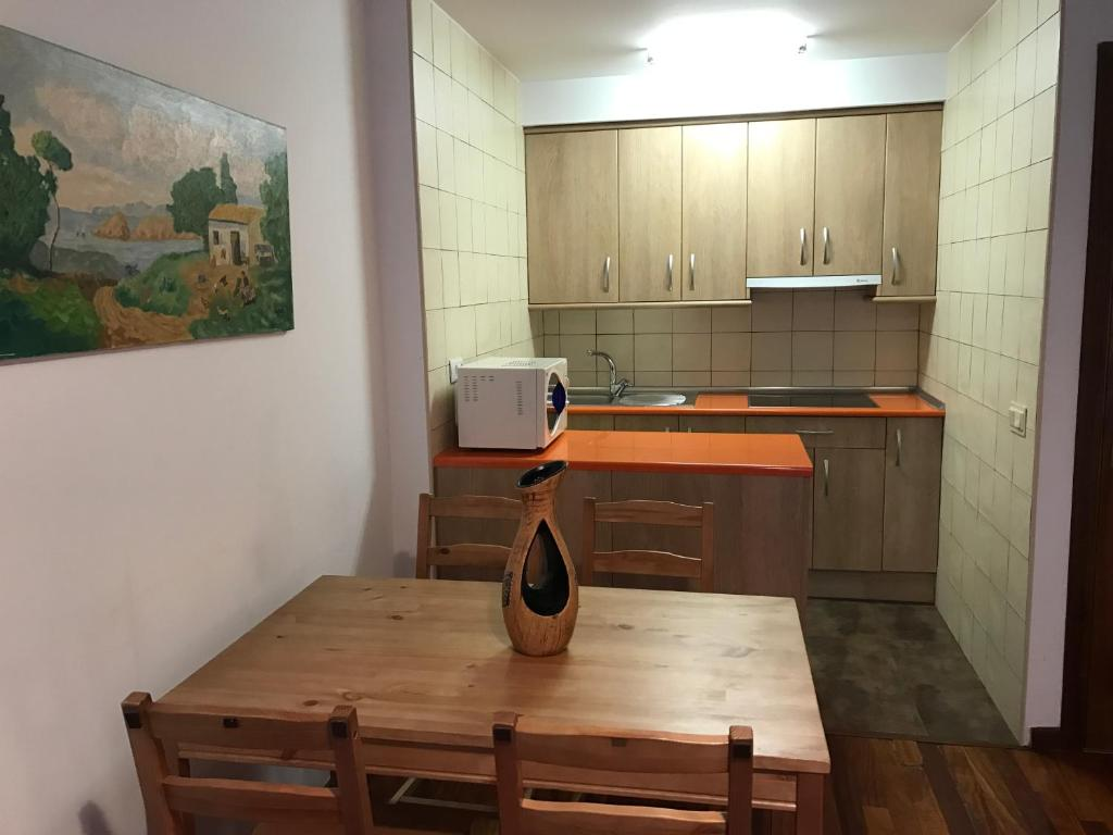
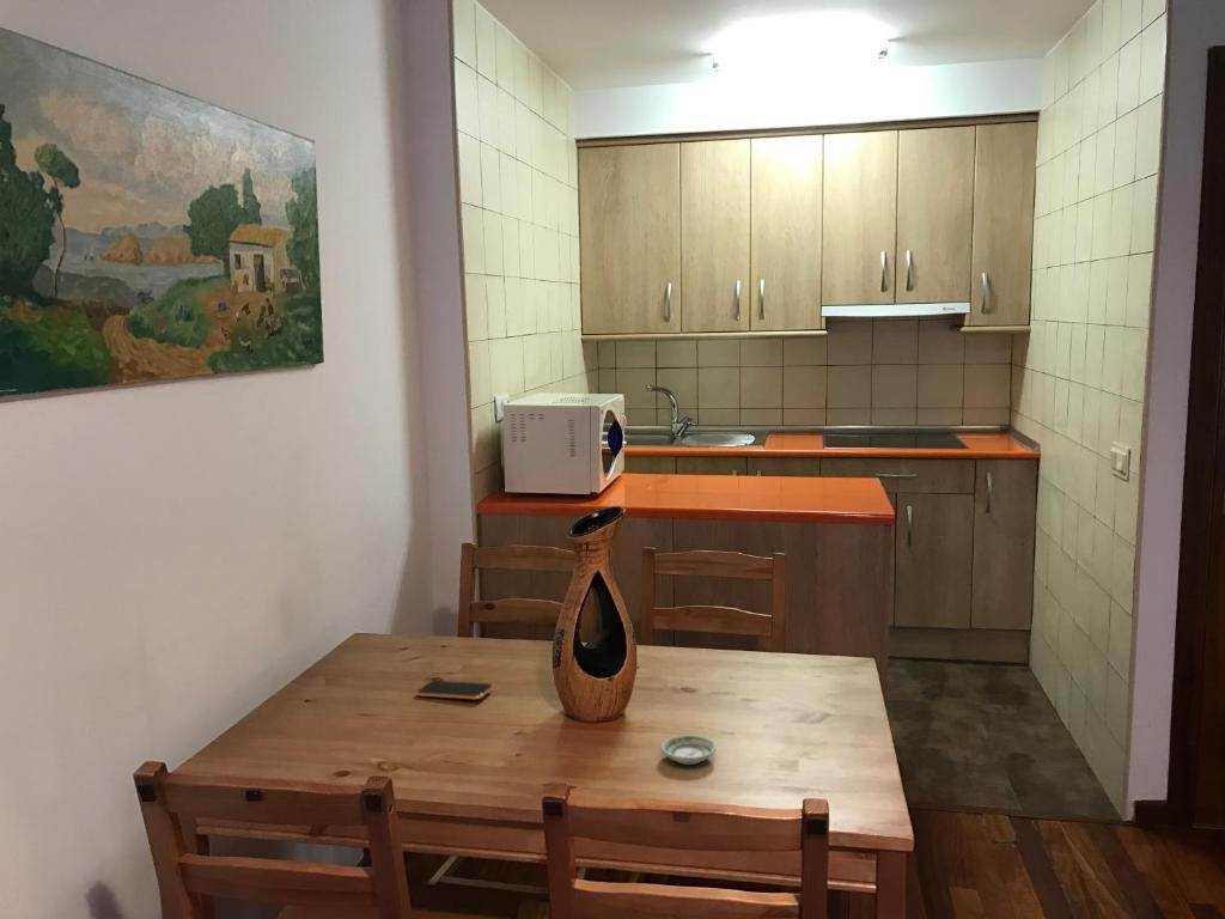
+ smartphone (455, 689)
+ saucer (688, 751)
